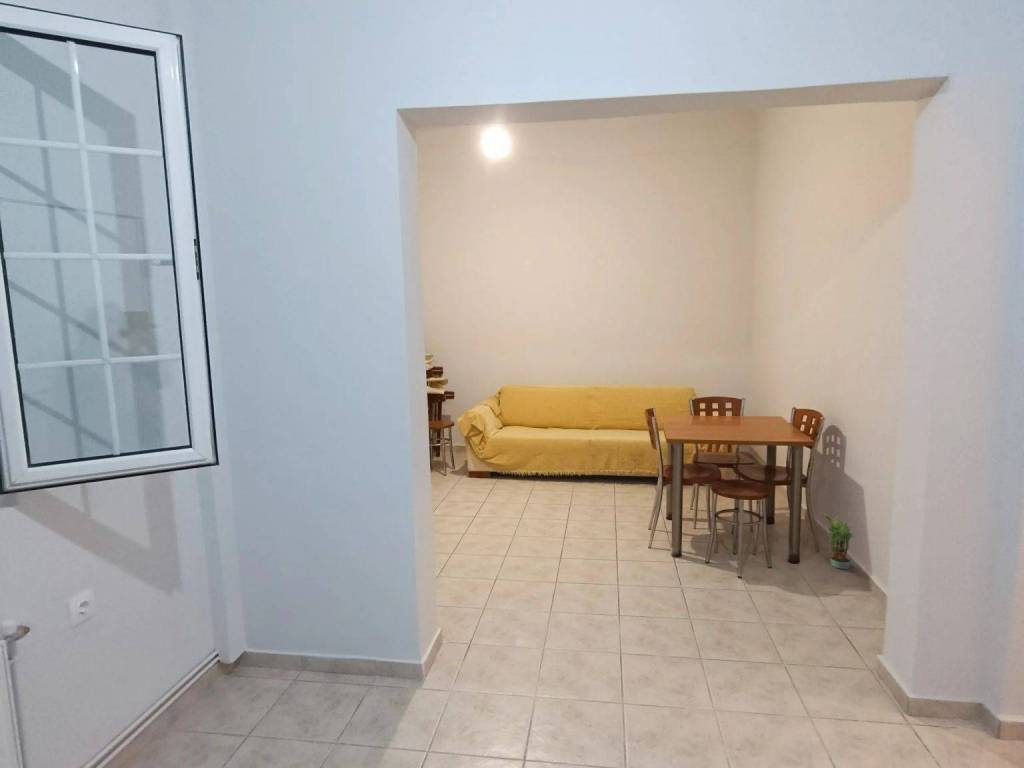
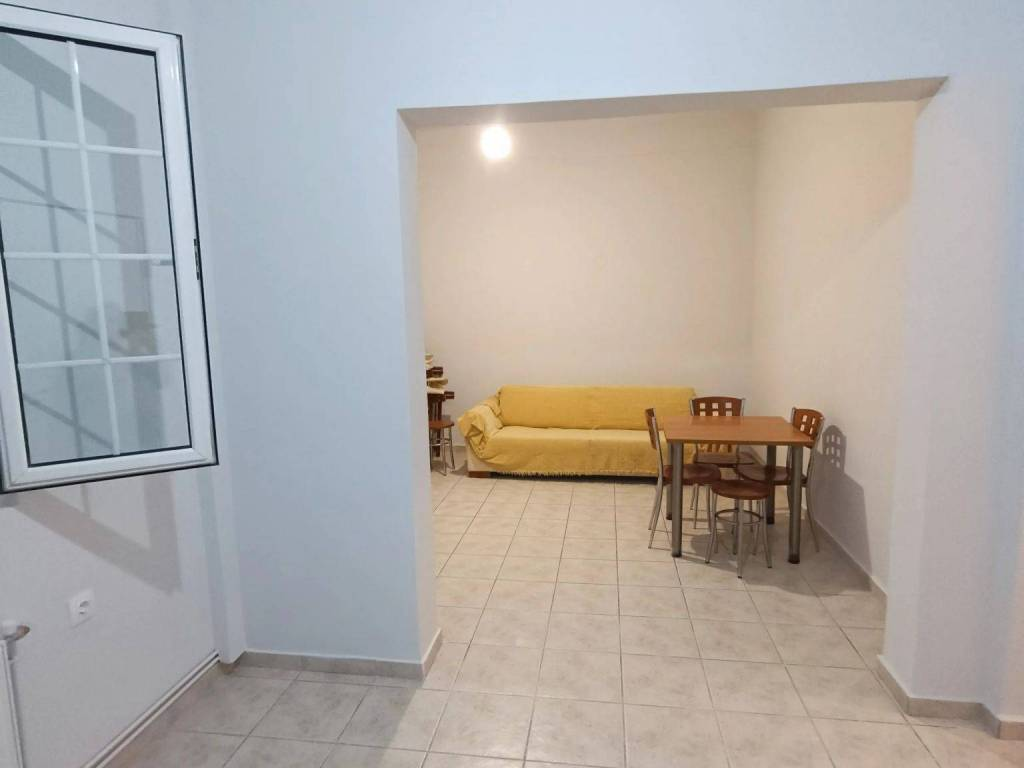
- potted plant (836, 538)
